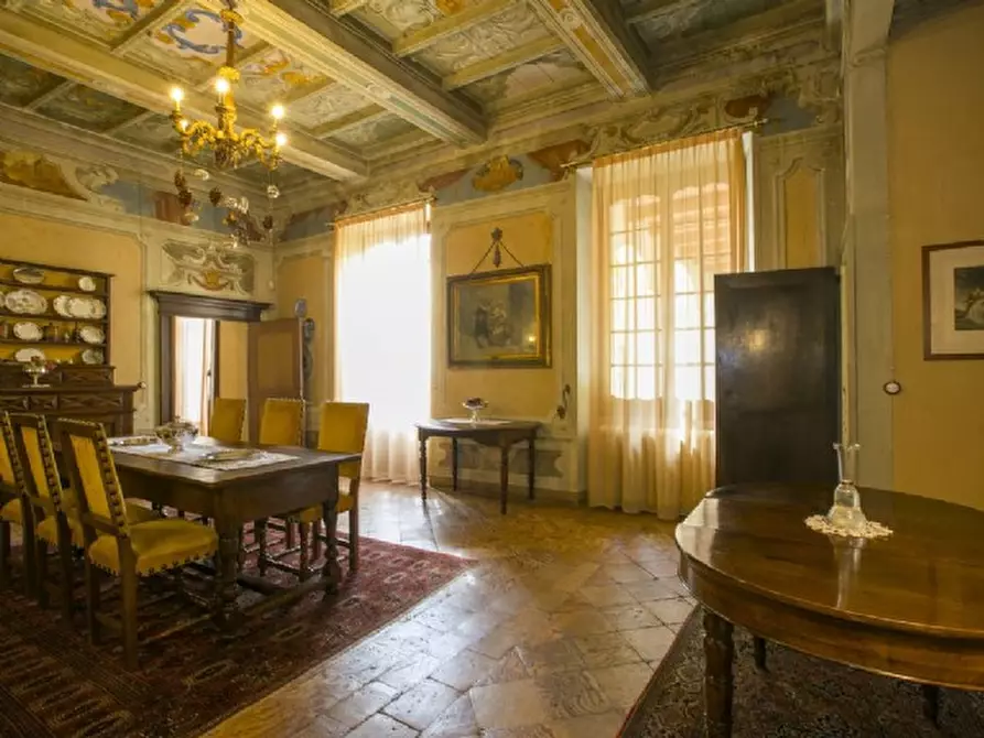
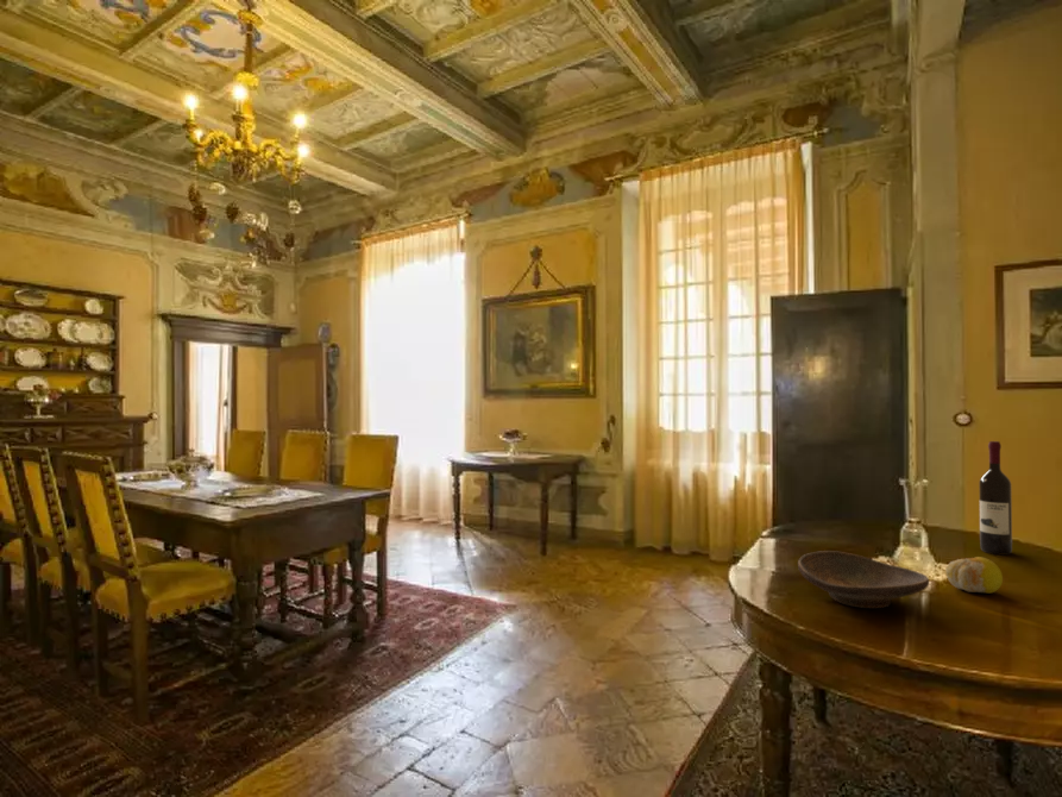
+ decorative bowl (861, 582)
+ wine bottle (994, 496)
+ fruit (973, 573)
